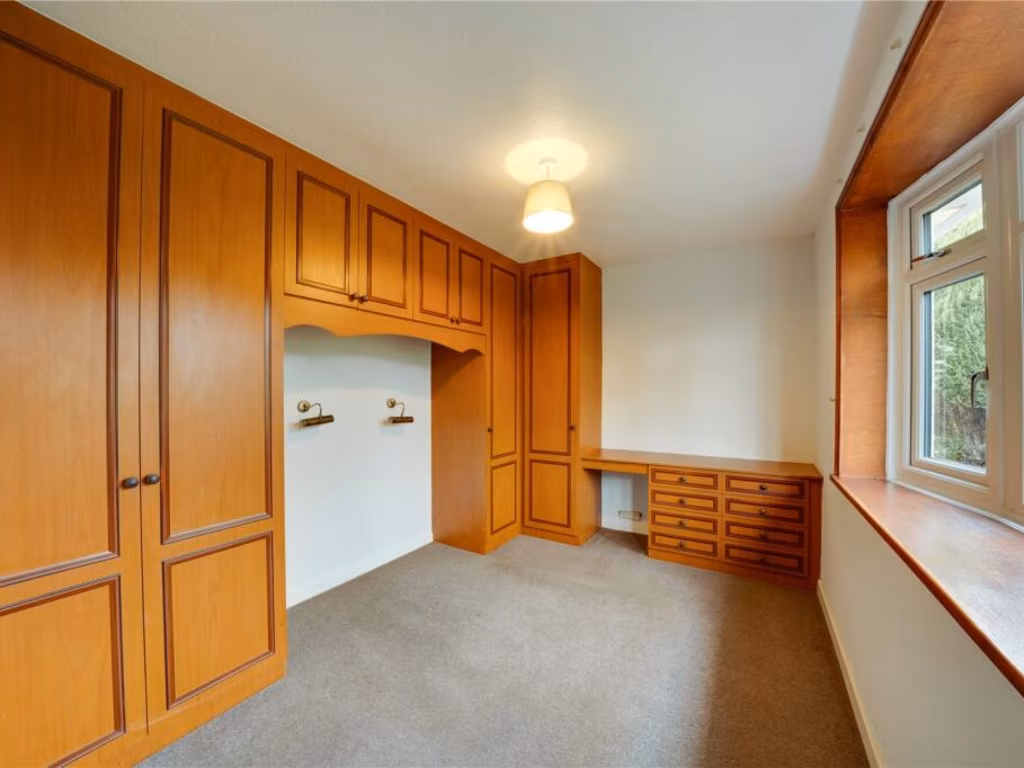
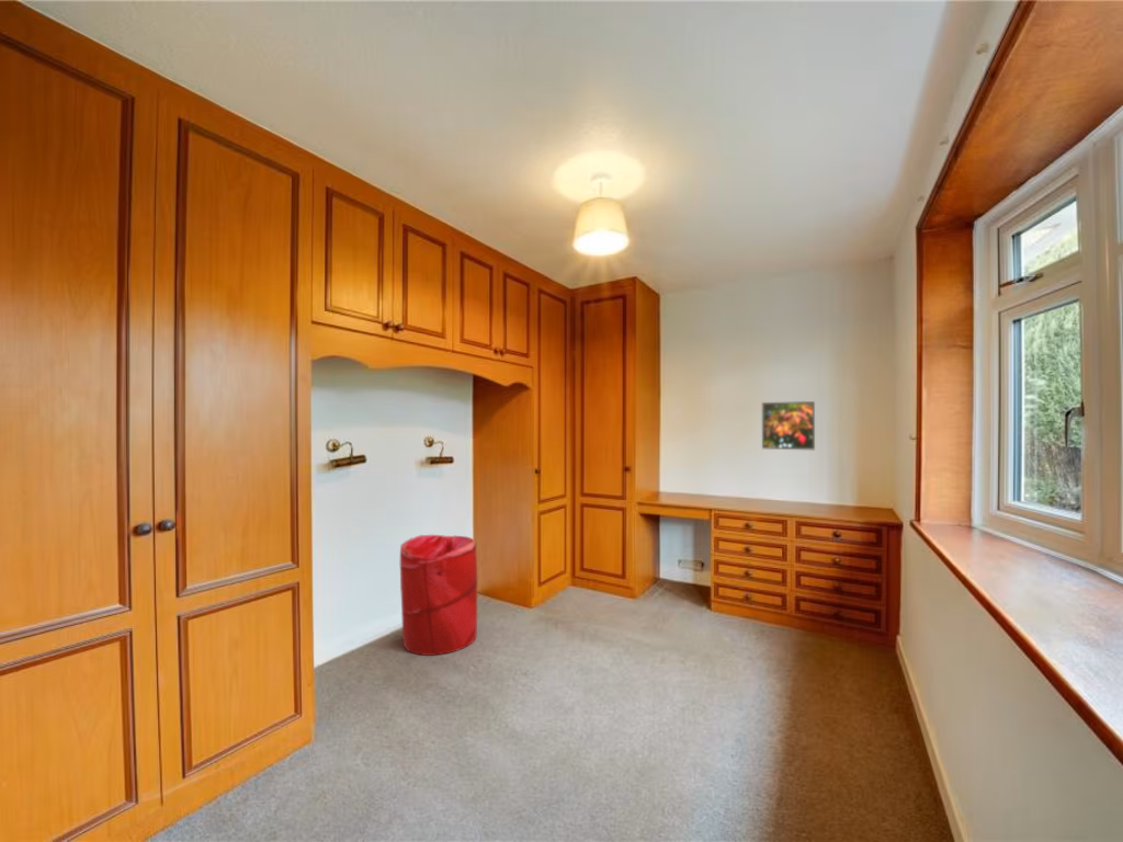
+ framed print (787, 425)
+ laundry hamper (439, 590)
